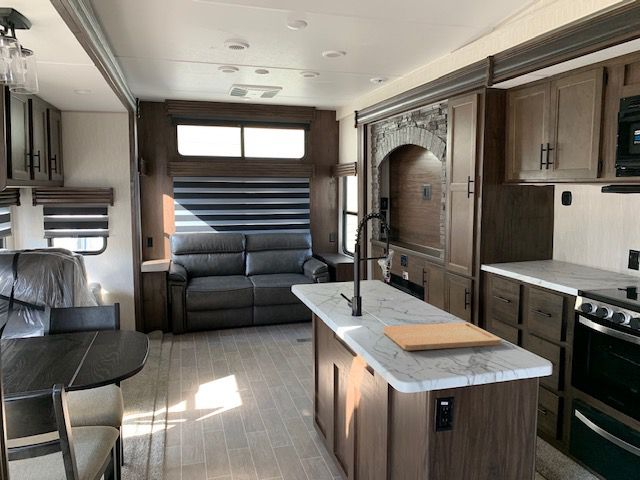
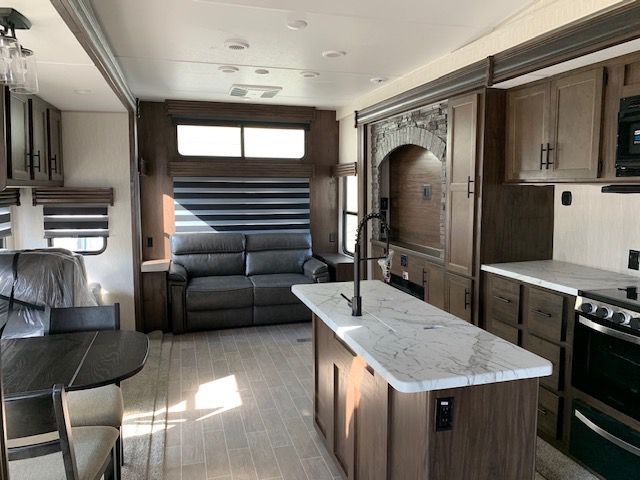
- cutting board (439, 335)
